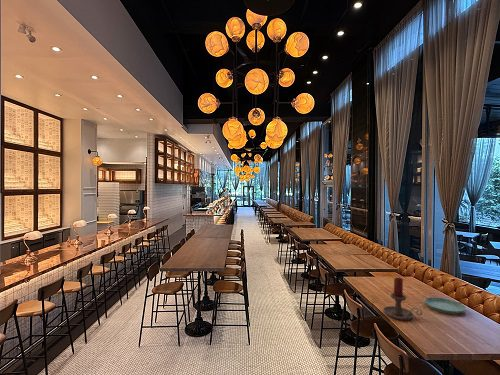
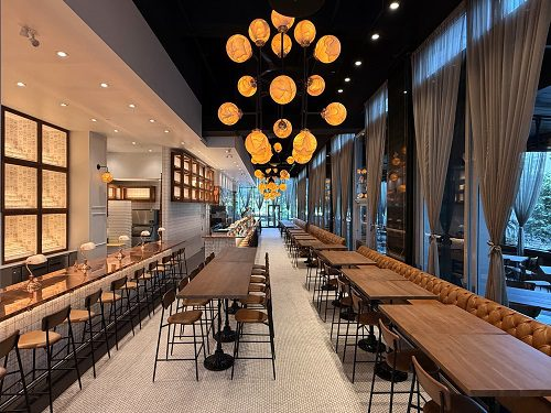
- candle holder (402, 296)
- saucer (444, 306)
